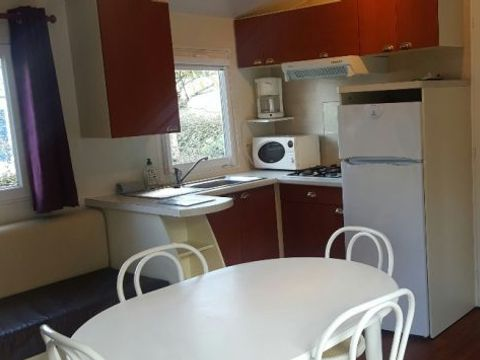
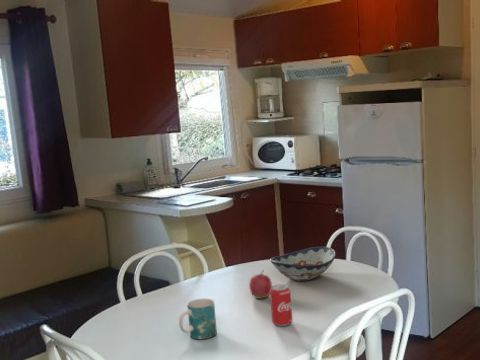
+ decorative bowl (303, 265)
+ apple (260, 283)
+ beverage can (281, 304)
+ mug (197, 320)
